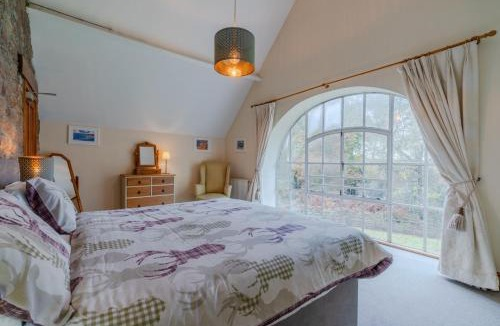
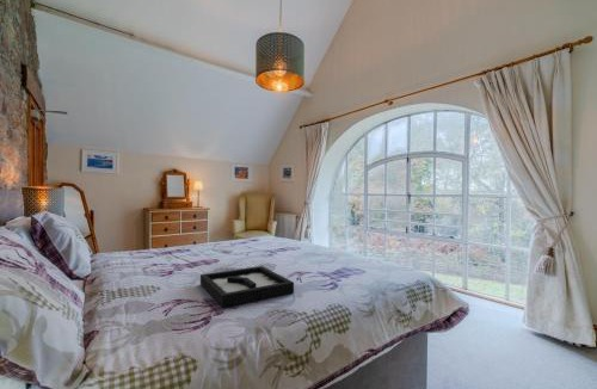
+ decorative tray (245, 283)
